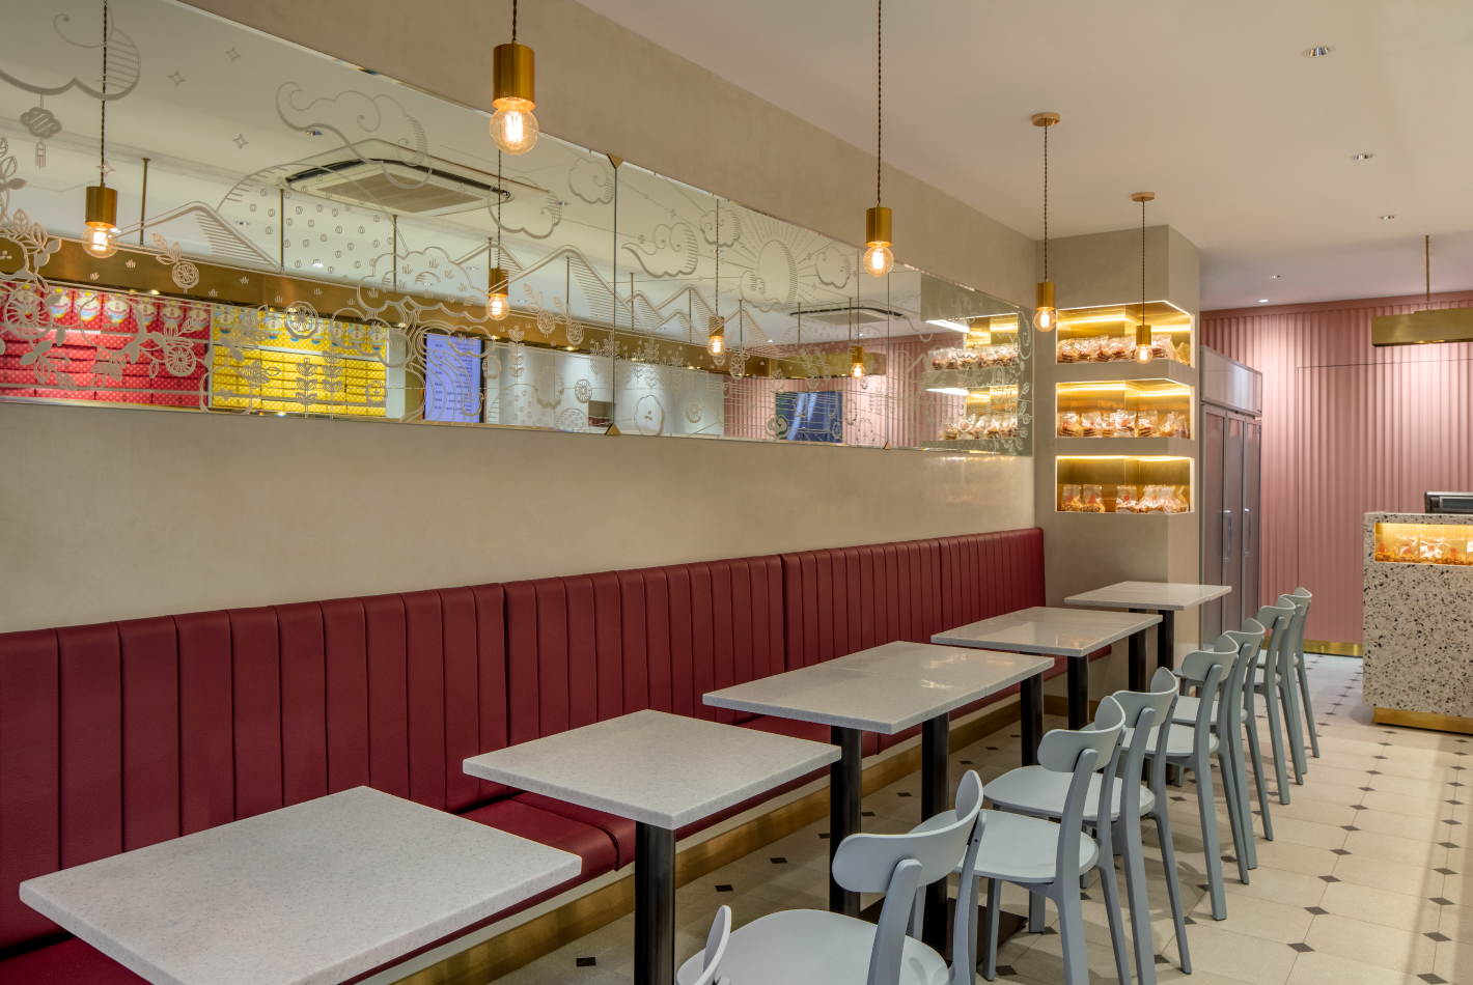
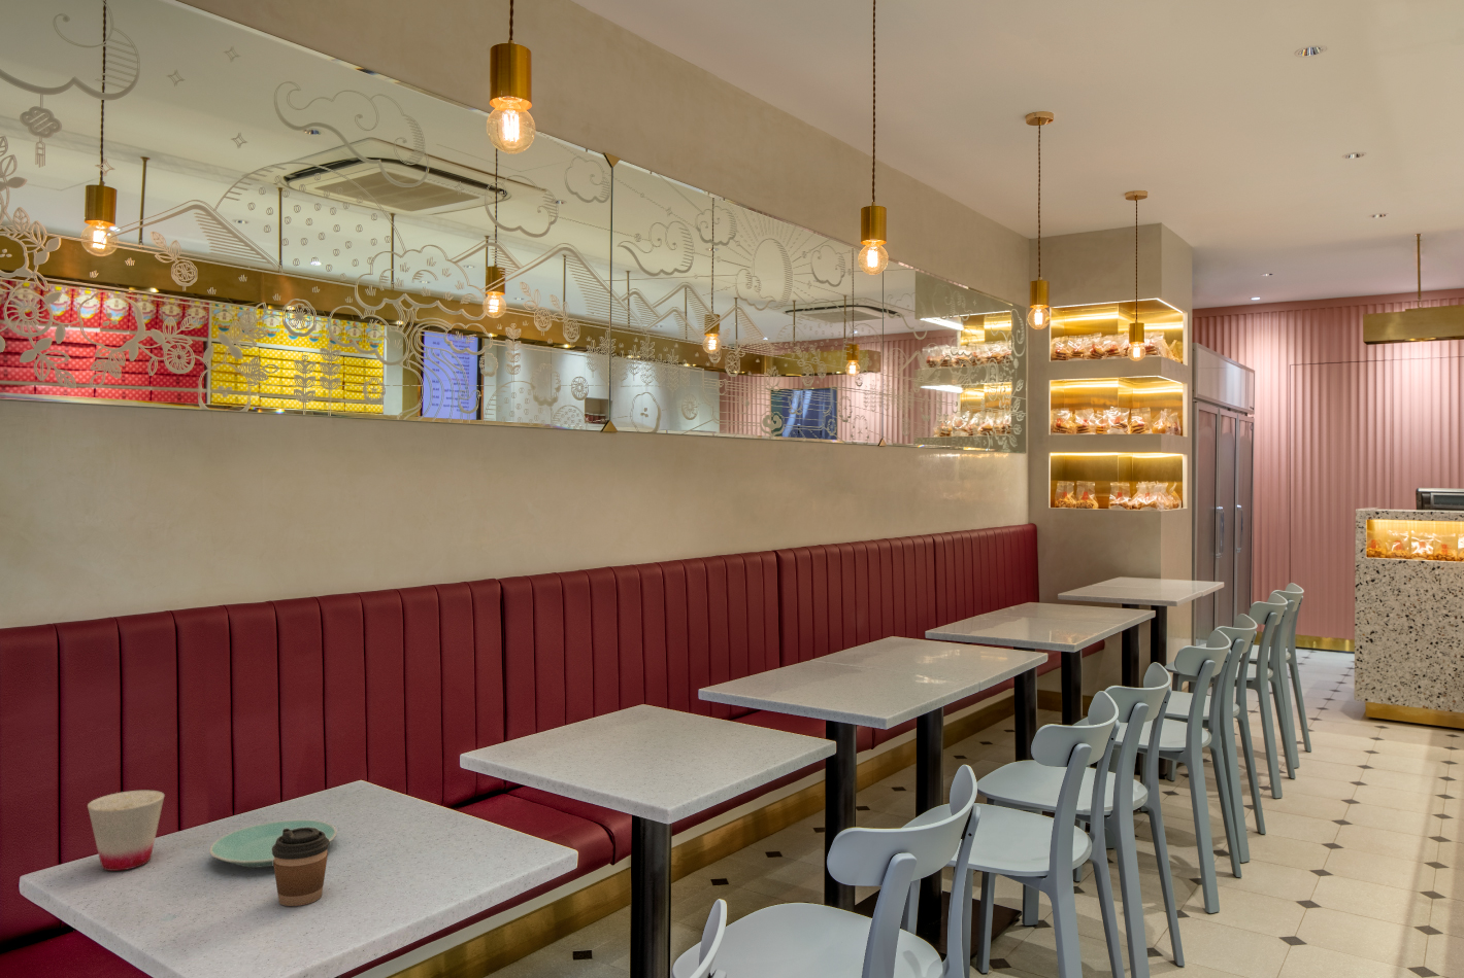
+ cup (126, 832)
+ plate (273, 844)
+ coffee cup (300, 862)
